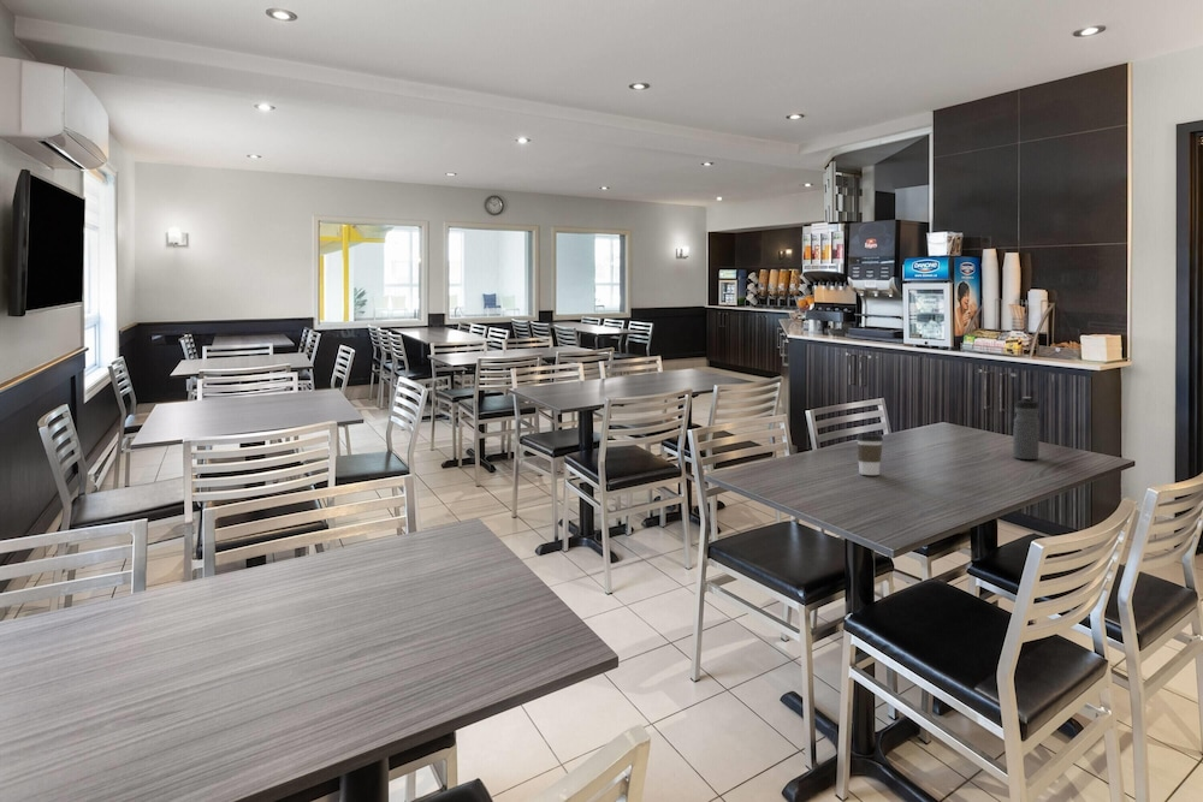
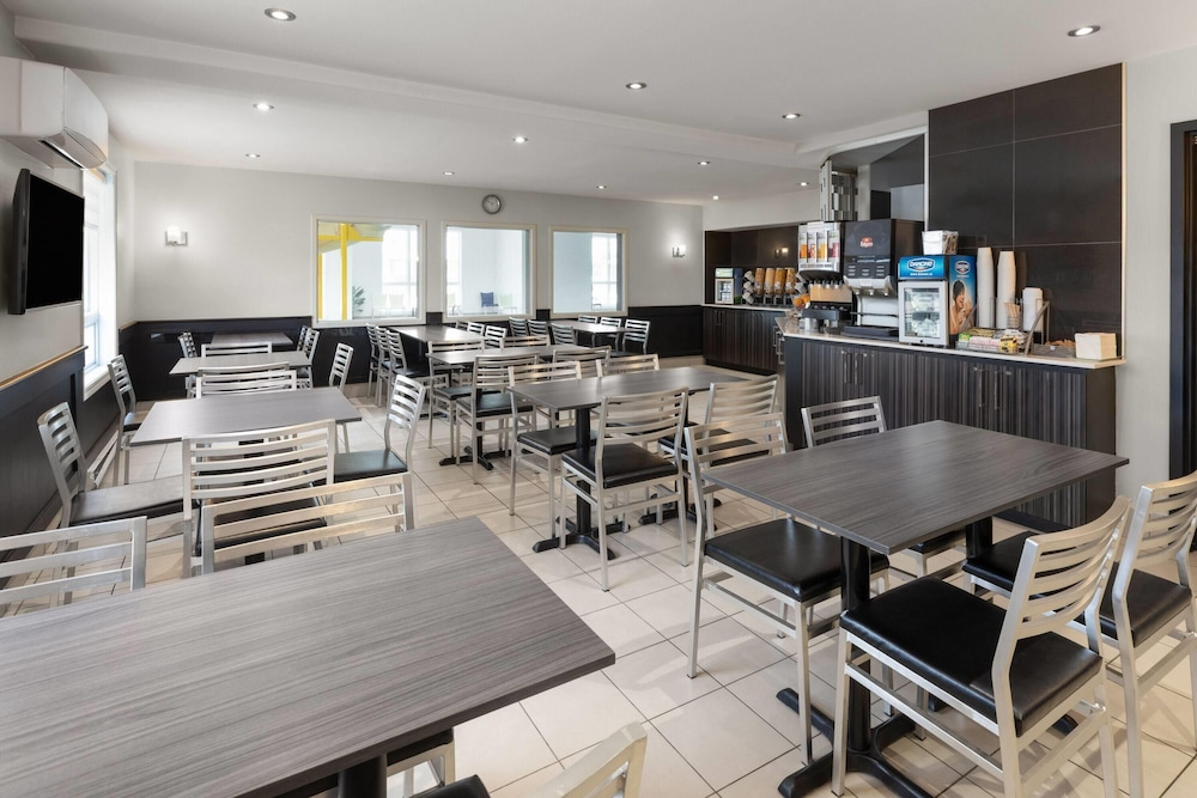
- coffee cup (869, 453)
- water bottle (1026, 427)
